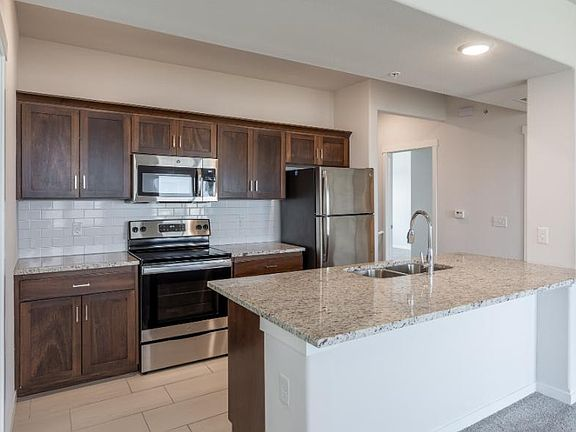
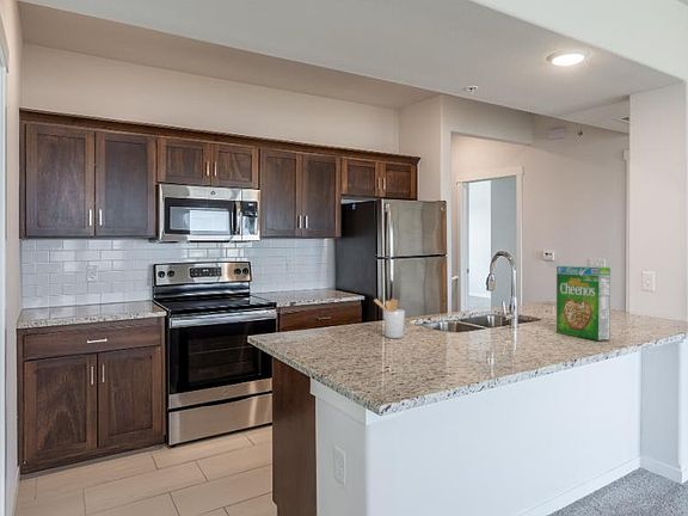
+ utensil holder (388, 317)
+ cereal box (582, 301)
